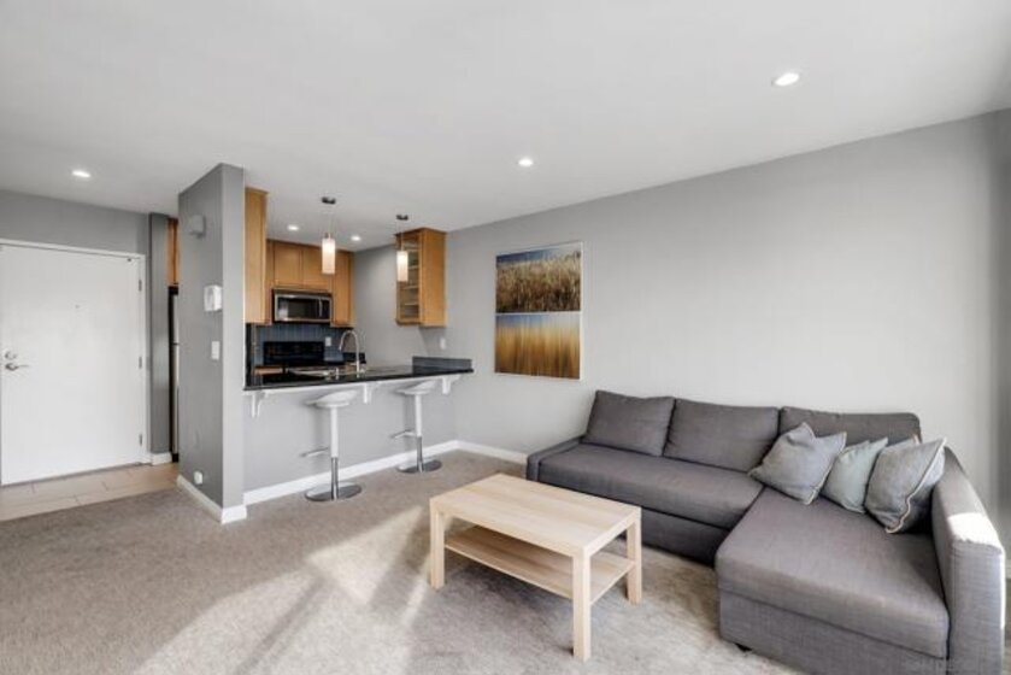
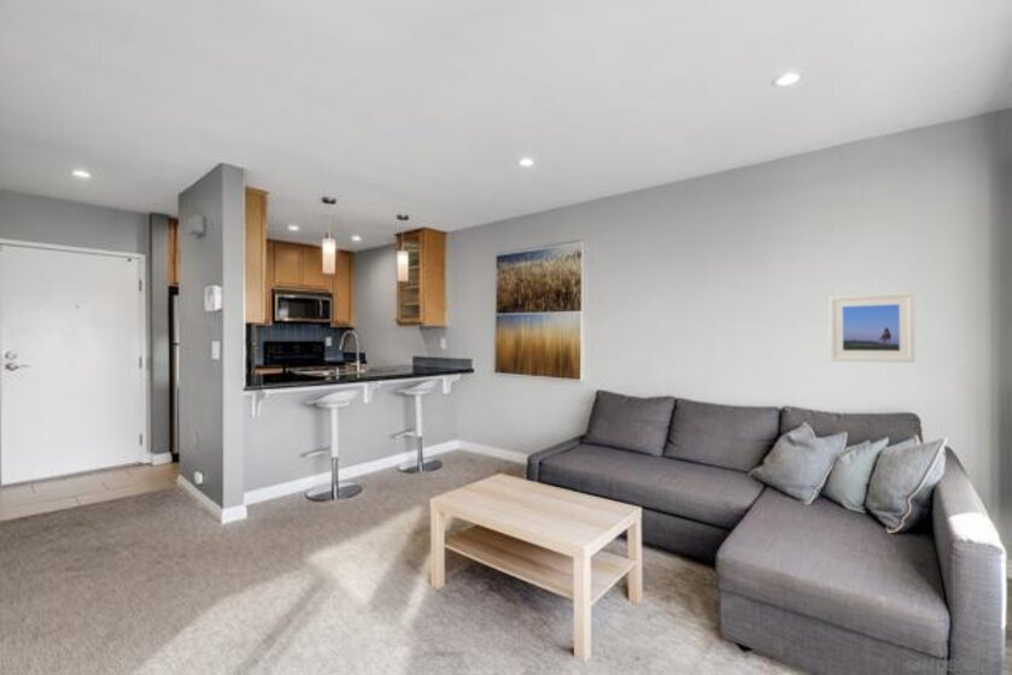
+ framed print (870, 328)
